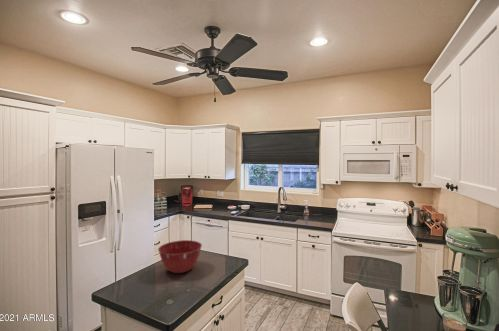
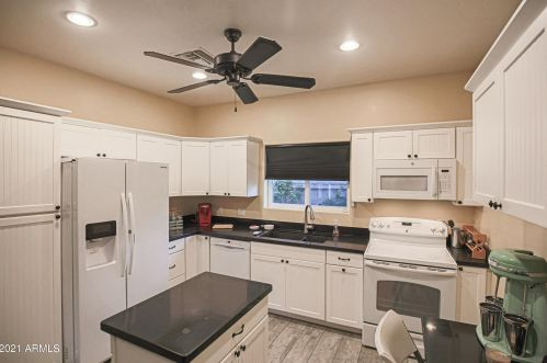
- mixing bowl (180, 257)
